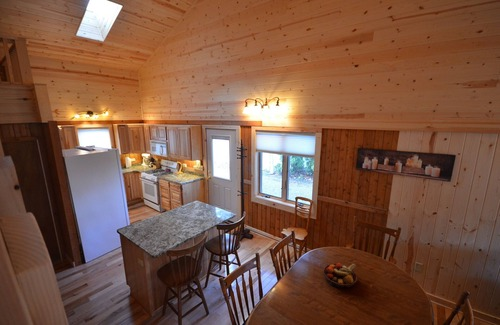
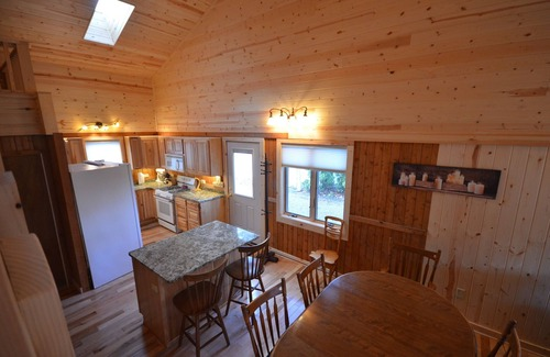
- fruit bowl (339, 272)
